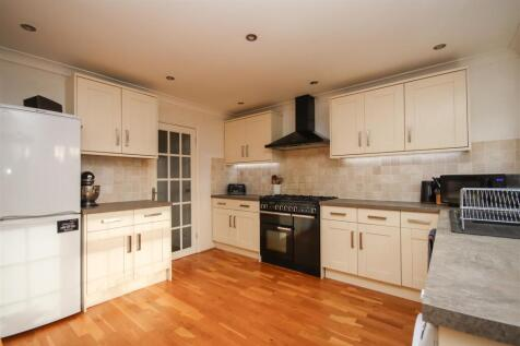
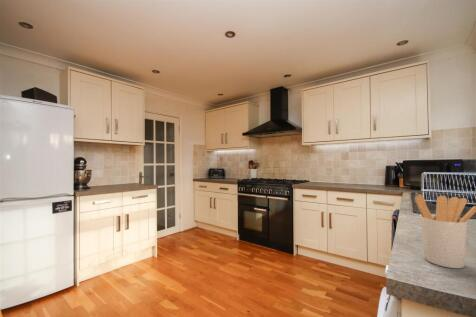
+ utensil holder (445, 227)
